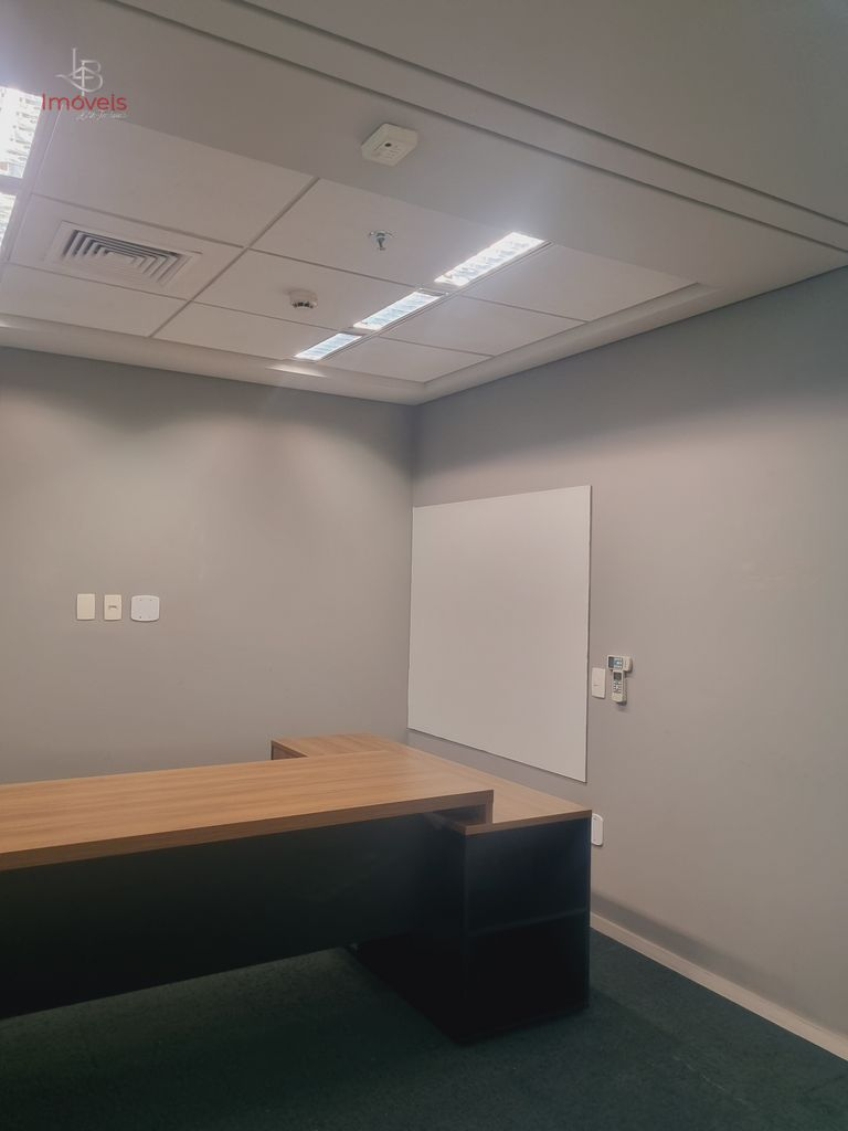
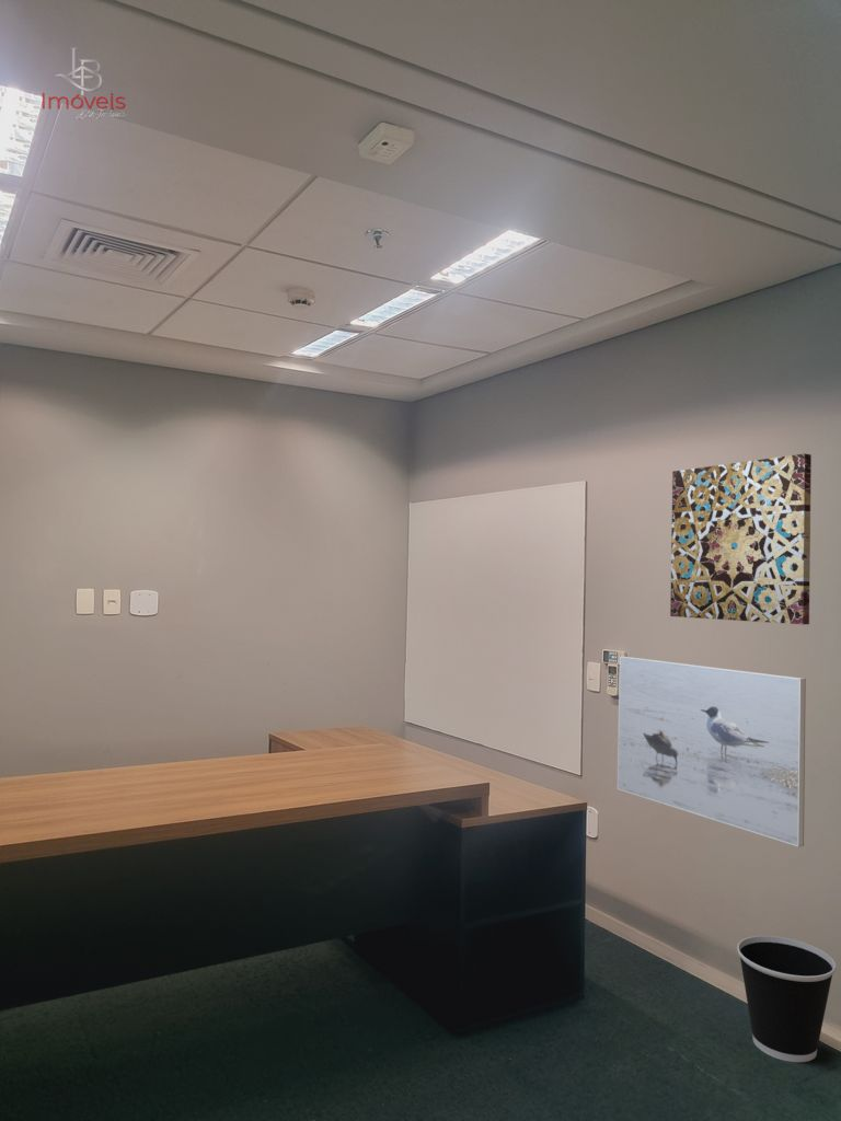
+ wall art (735, 541)
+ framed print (701, 740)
+ wastebasket (784, 999)
